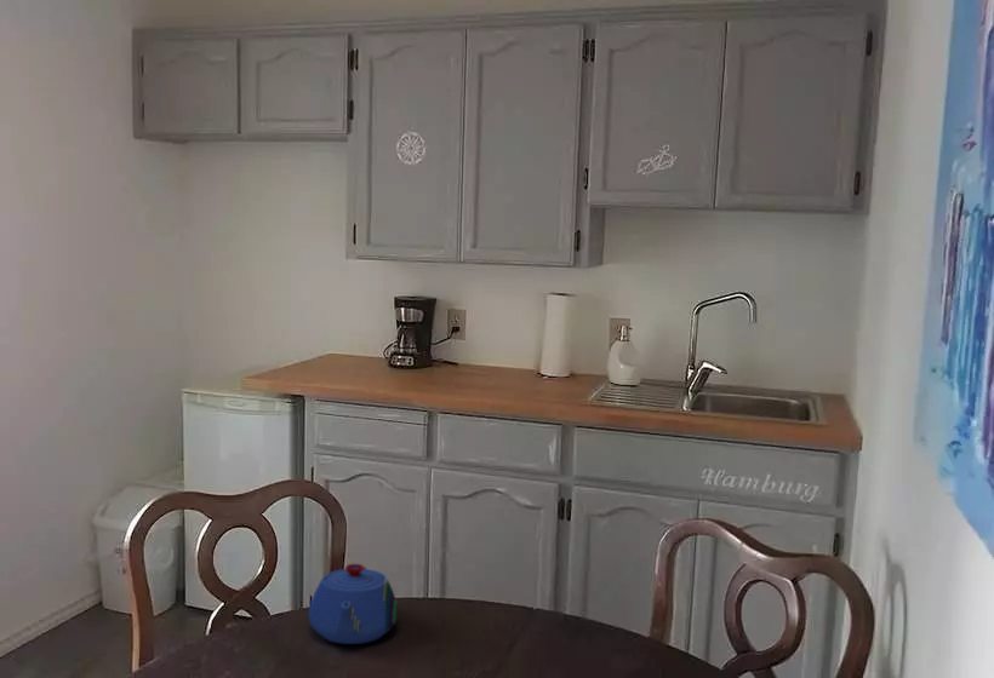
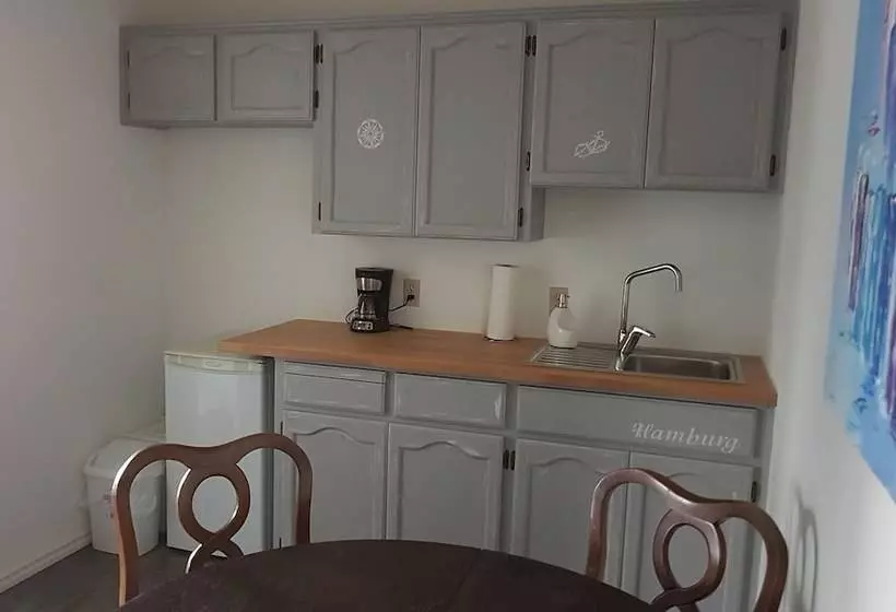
- teapot (353, 601)
